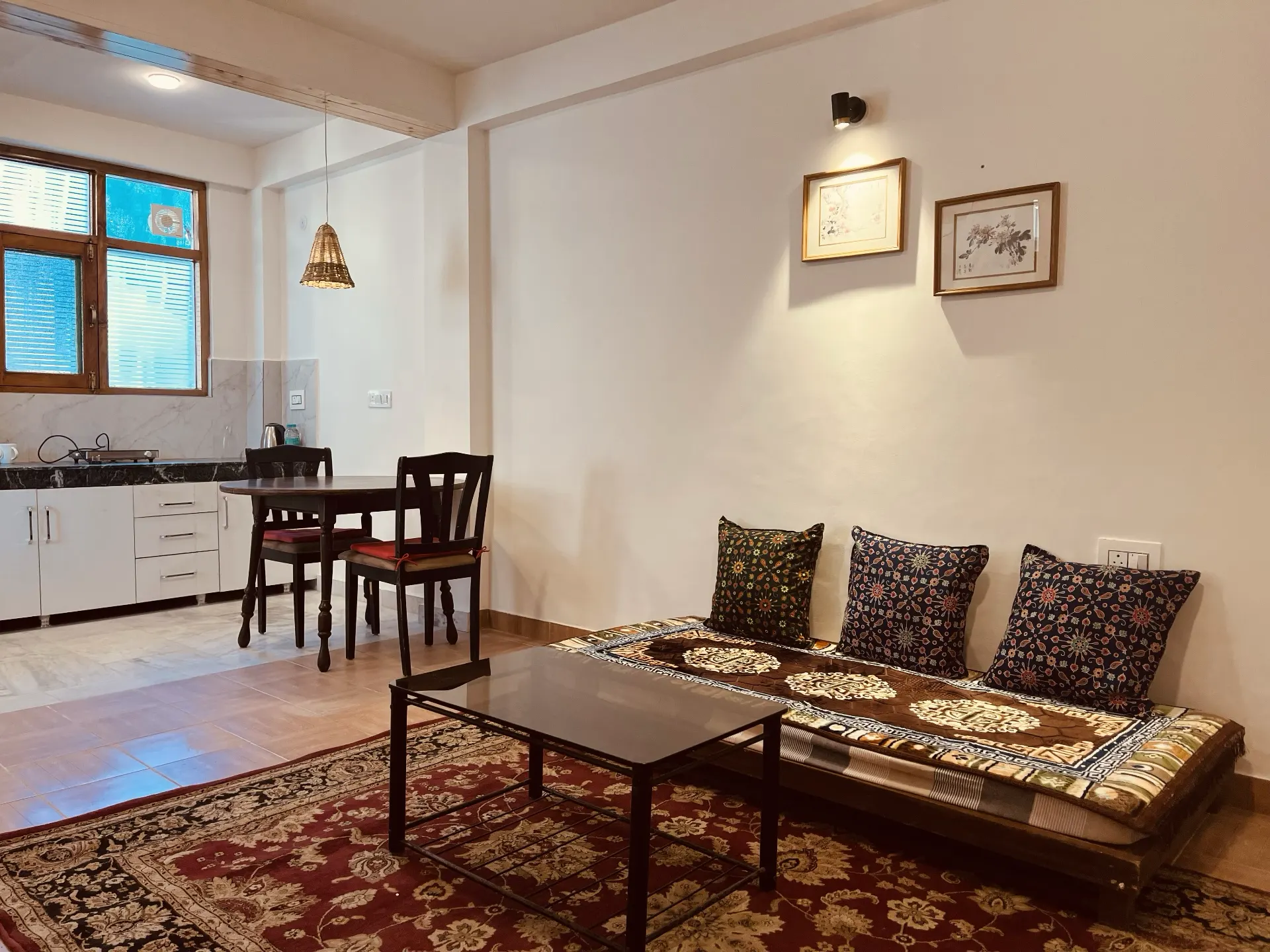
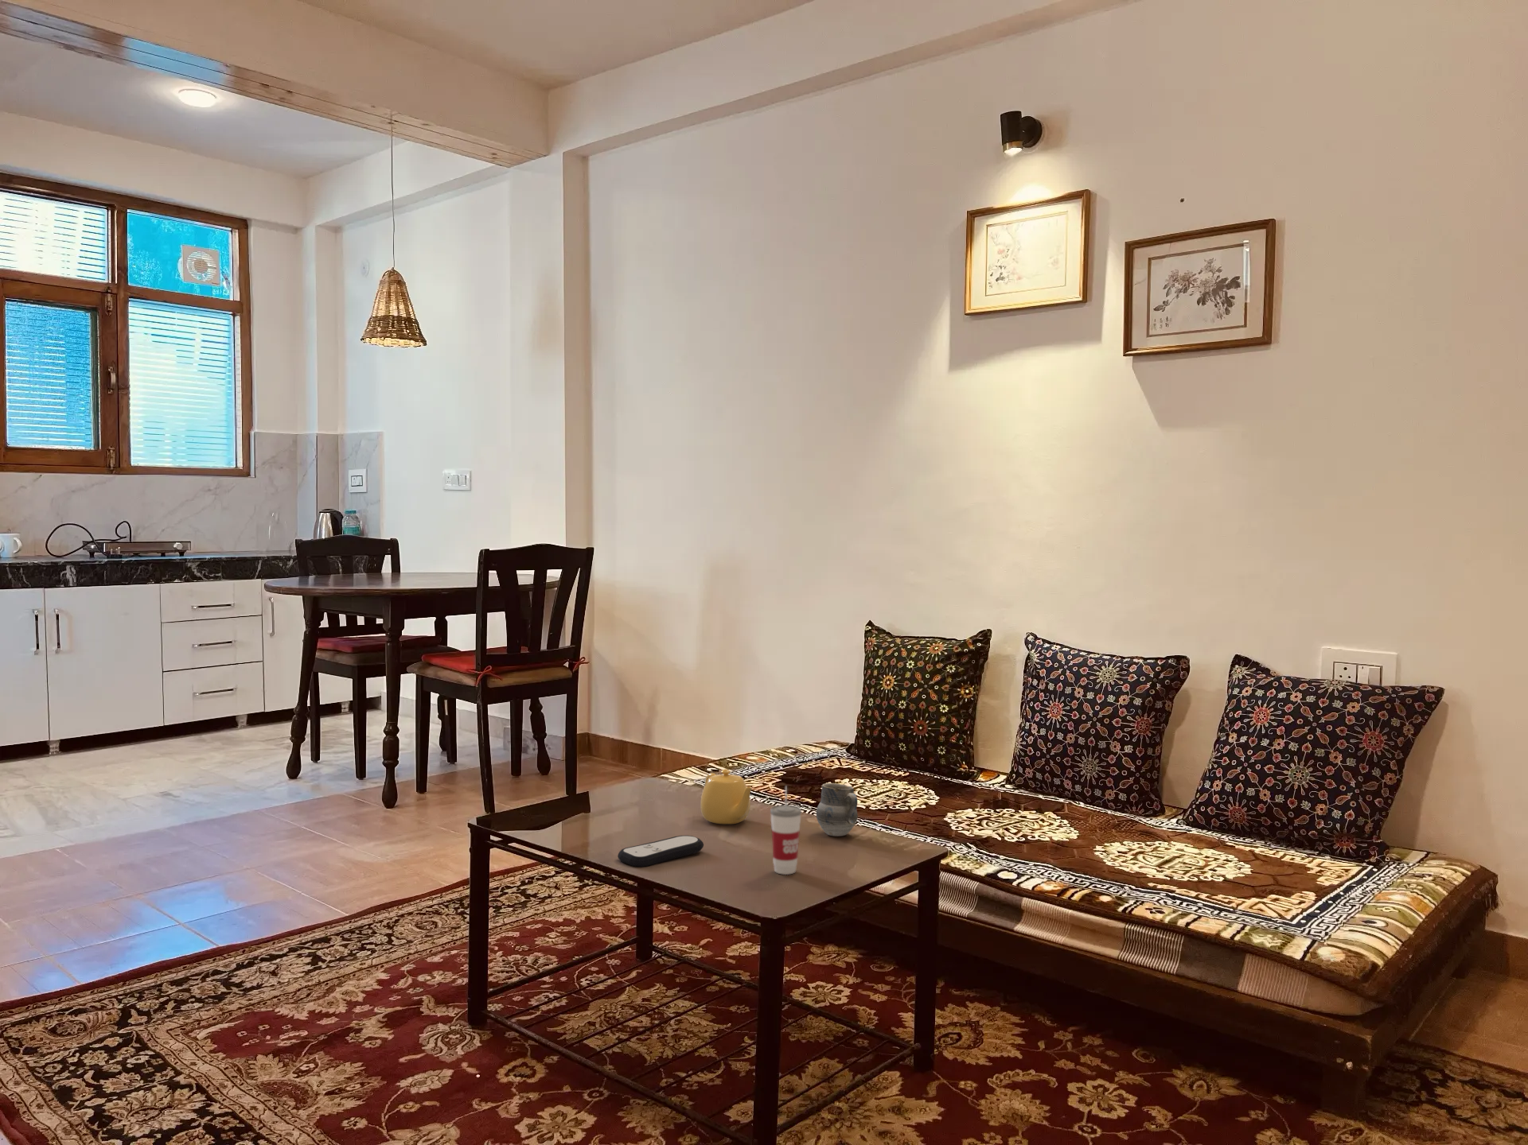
+ cup (840, 809)
+ teapot (728, 795)
+ cup (786, 829)
+ remote control (662, 850)
